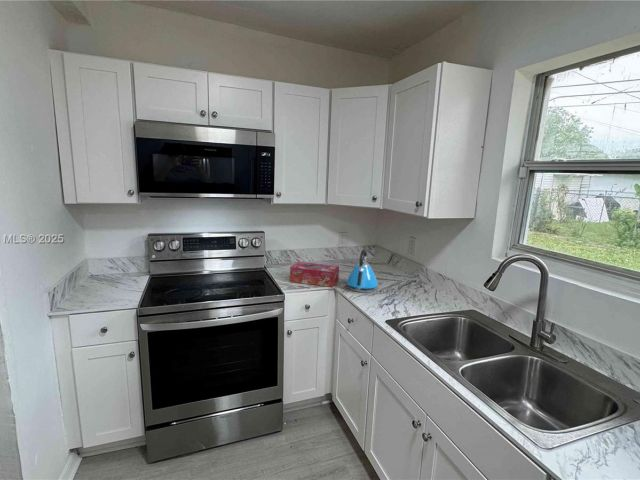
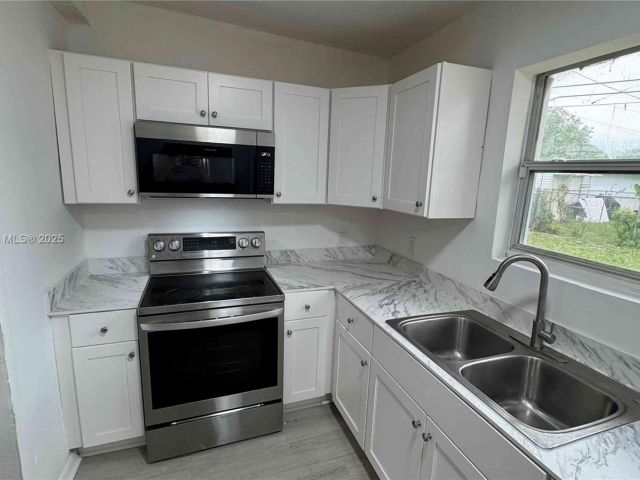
- kettle (362, 268)
- tissue box (314, 273)
